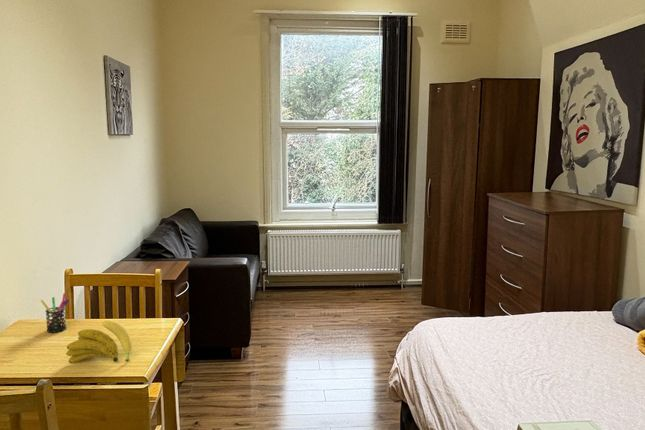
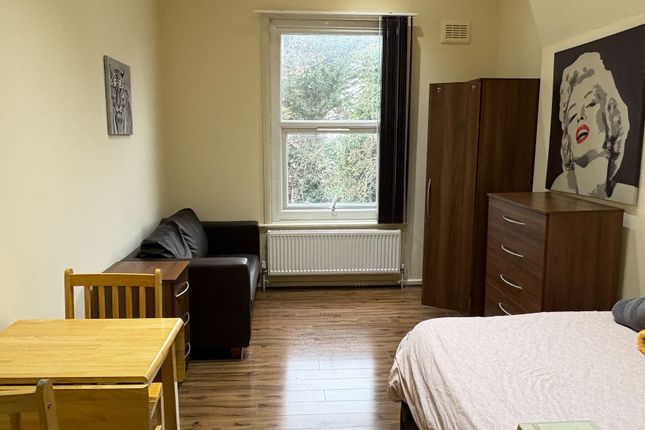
- banana (96, 339)
- pen holder (56, 311)
